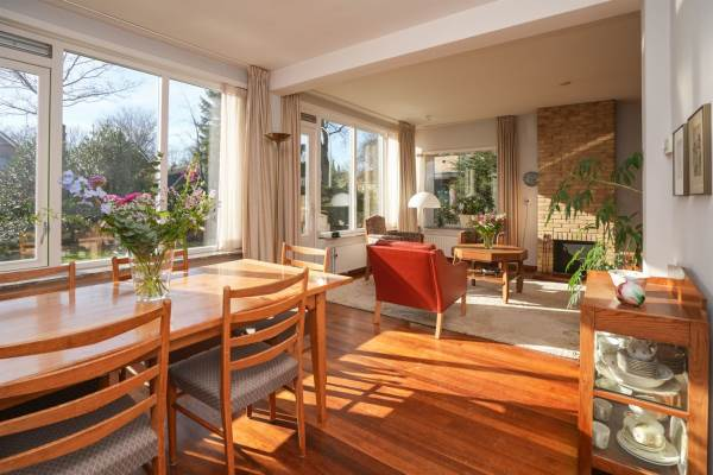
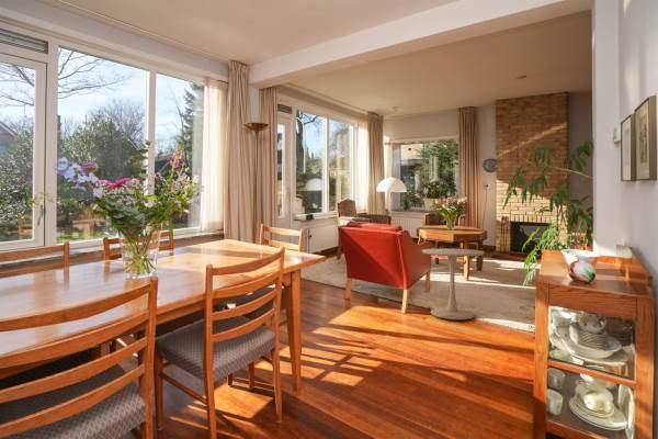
+ side table (452, 282)
